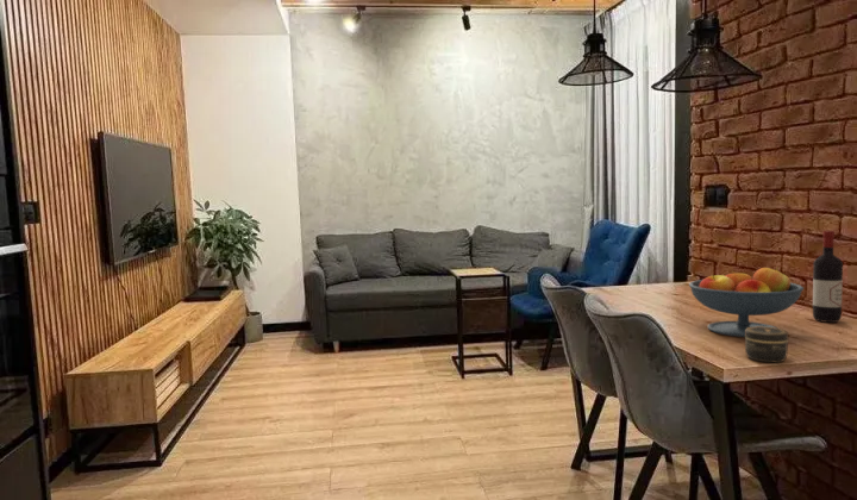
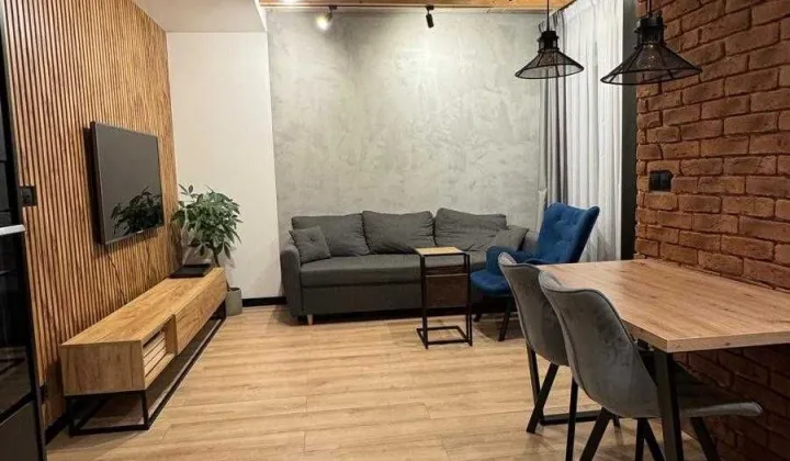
- wine bottle (827, 275)
- jar (765, 344)
- fruit bowl (743, 299)
